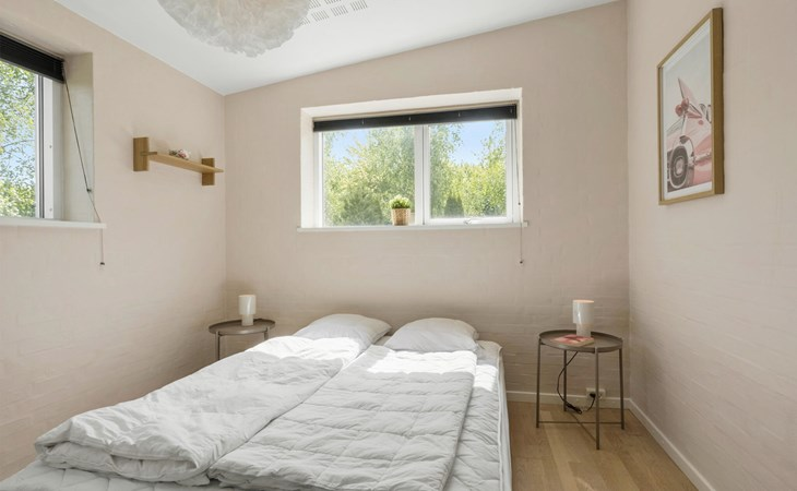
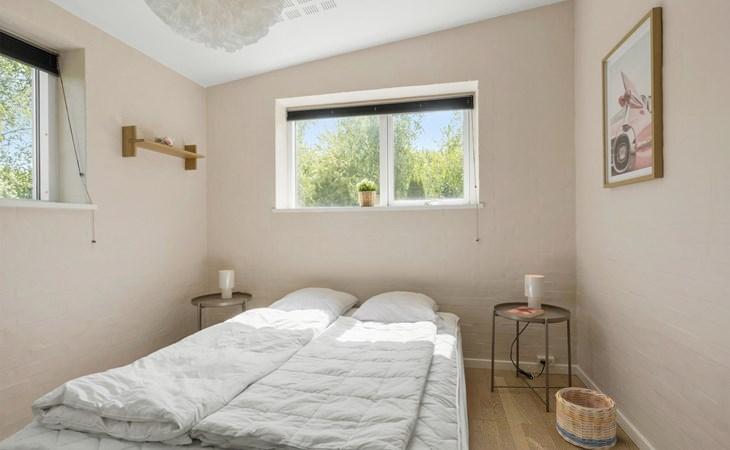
+ basket (585, 416)
